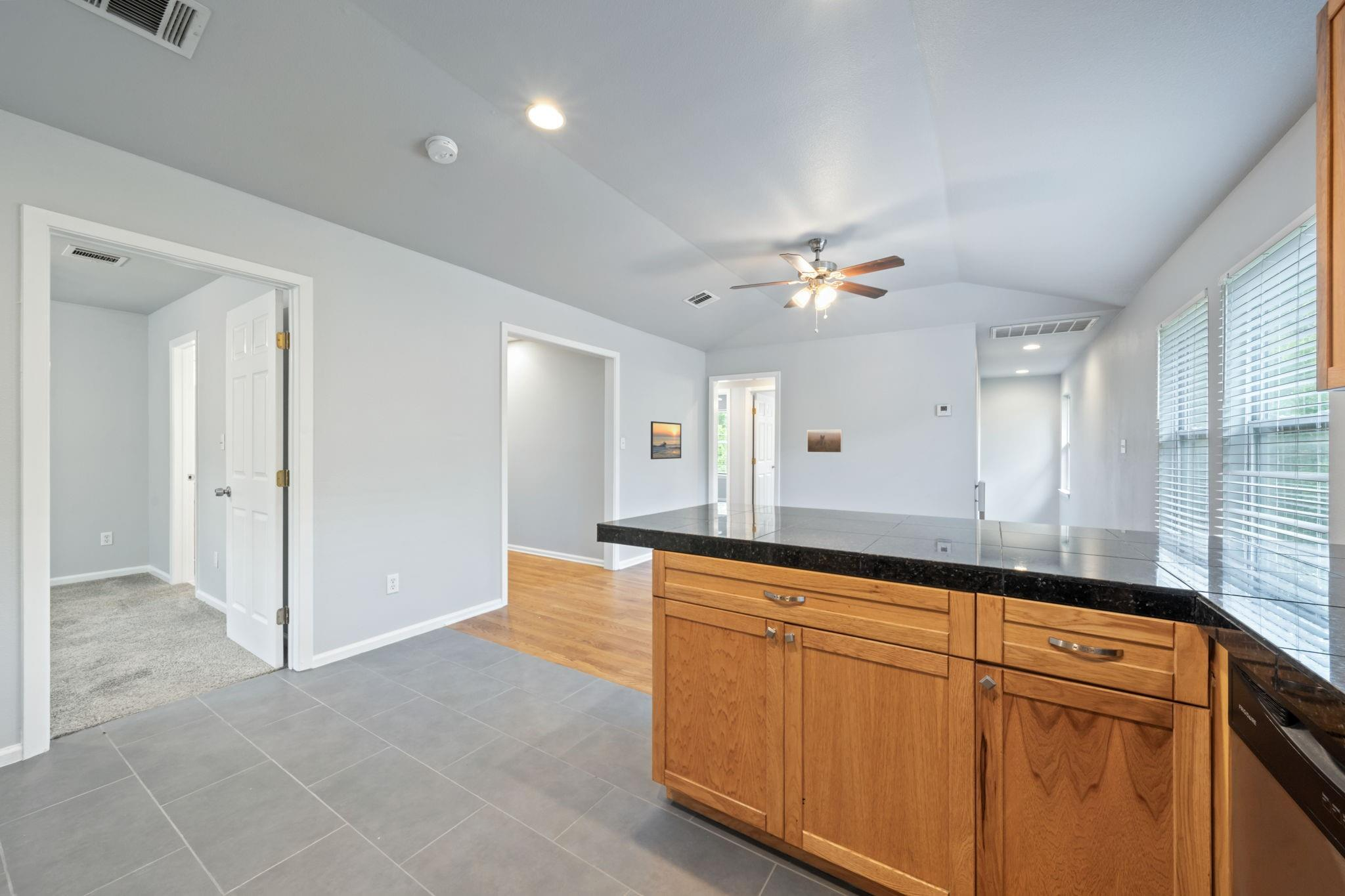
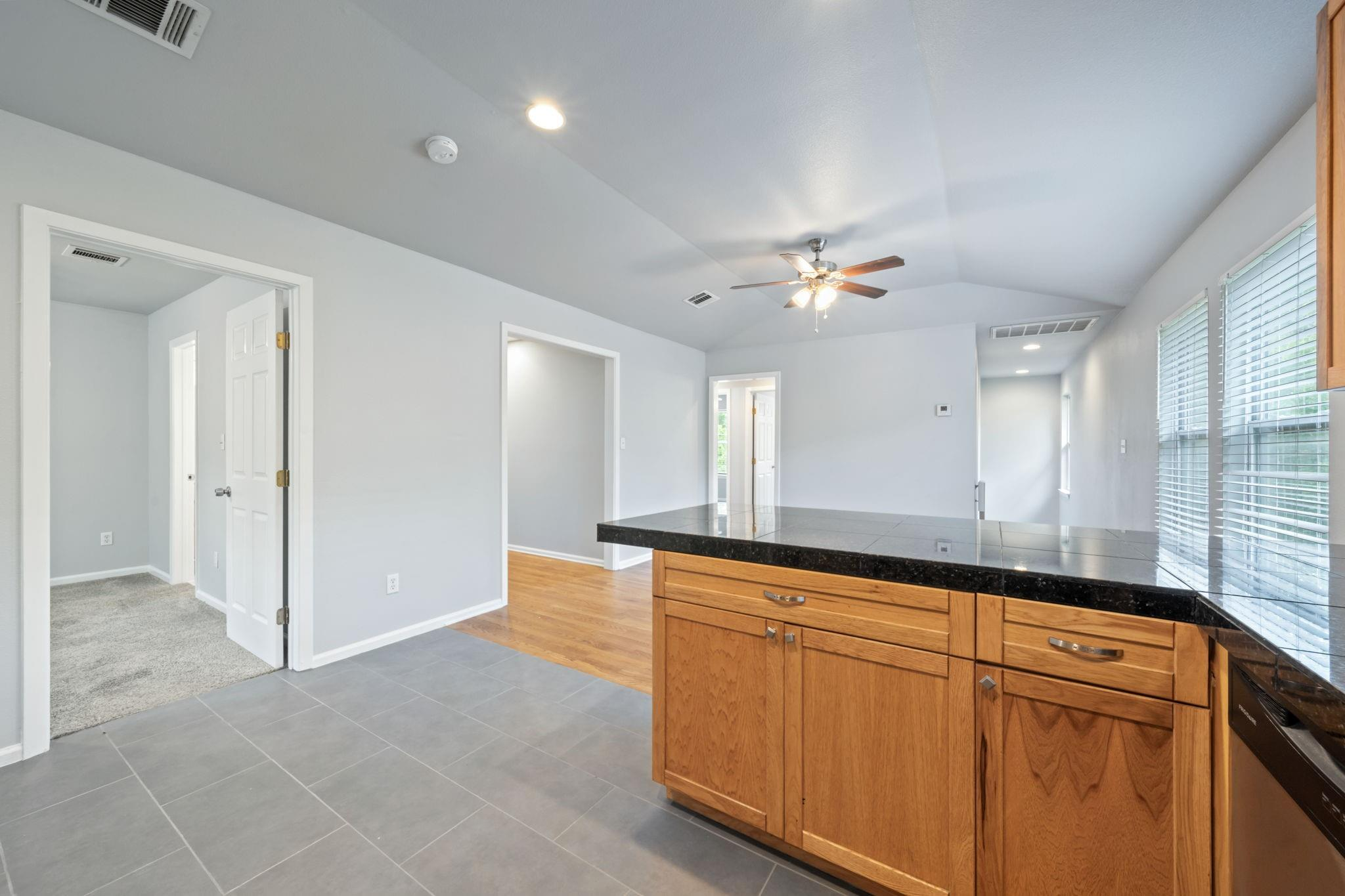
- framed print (824, 441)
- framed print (667, 440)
